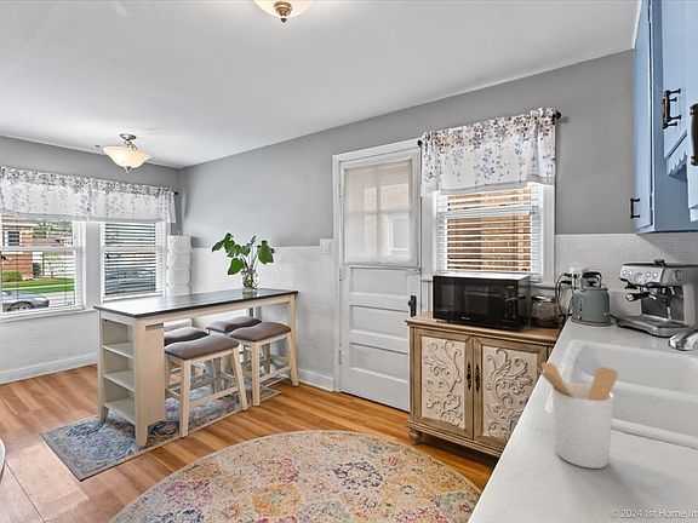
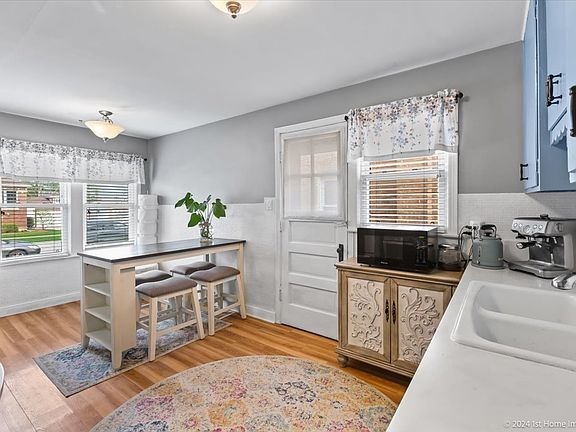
- utensil holder (570, 408)
